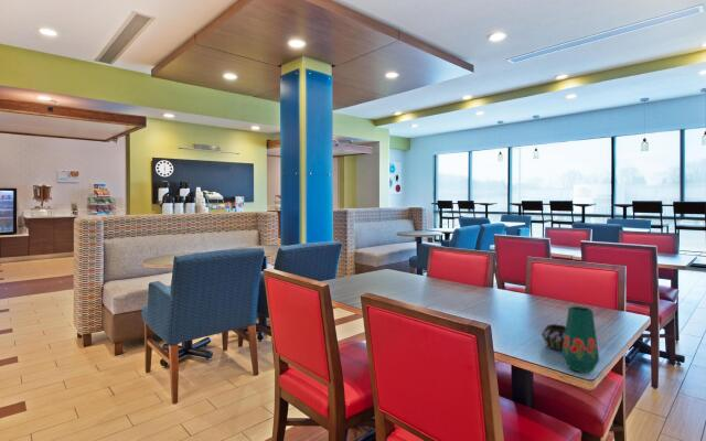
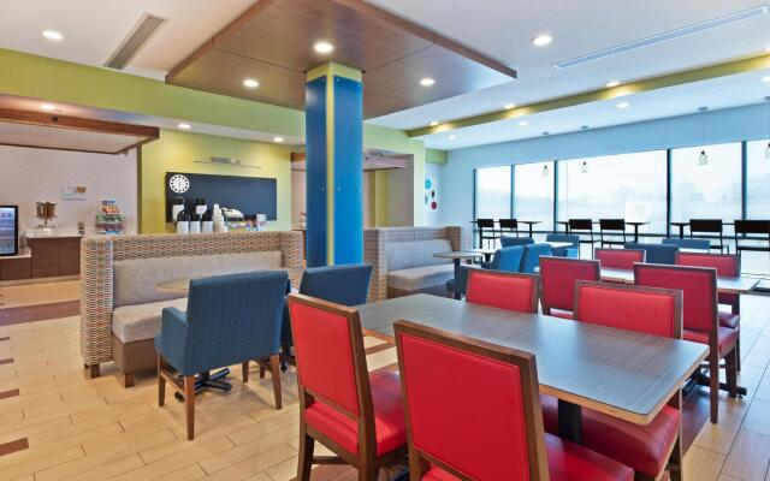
- vase (567, 329)
